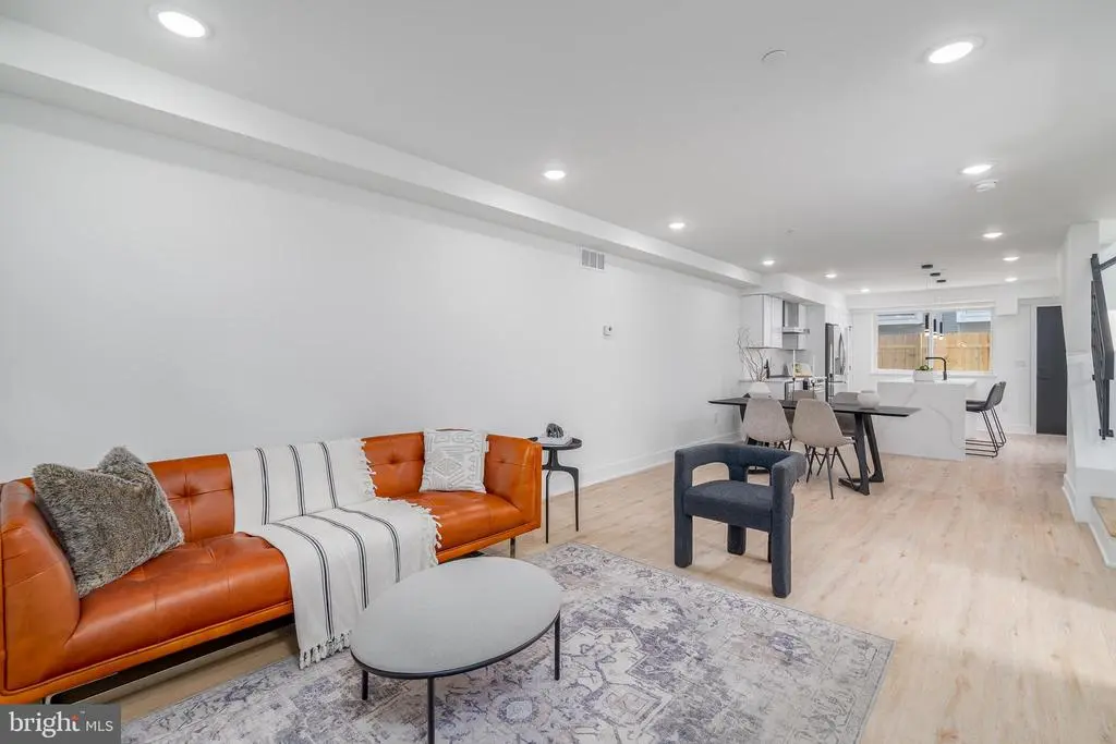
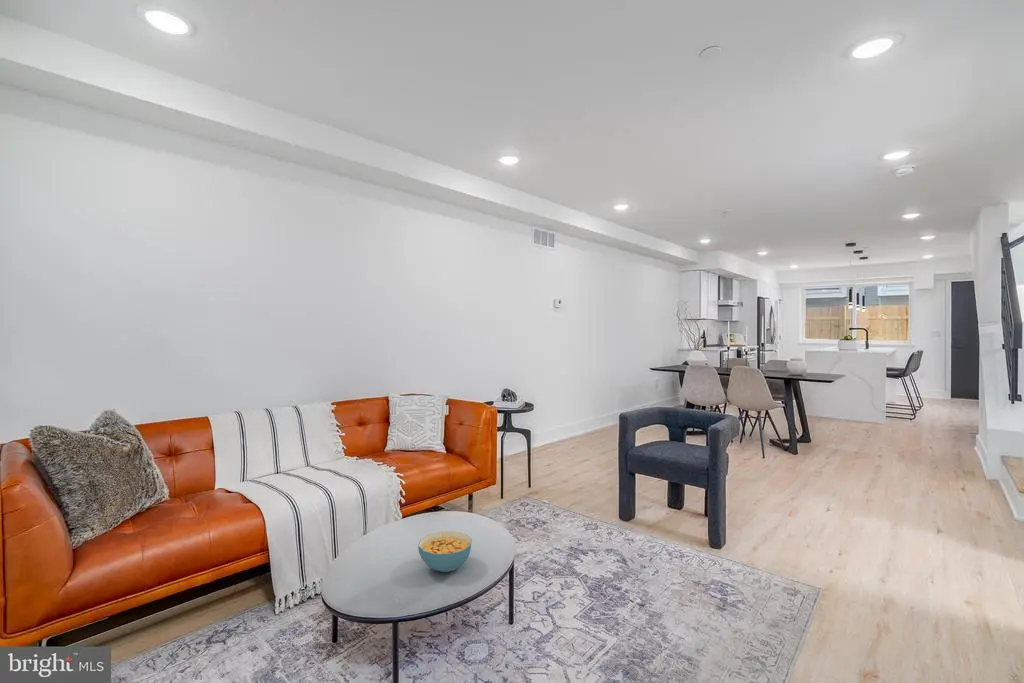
+ cereal bowl (445, 555)
